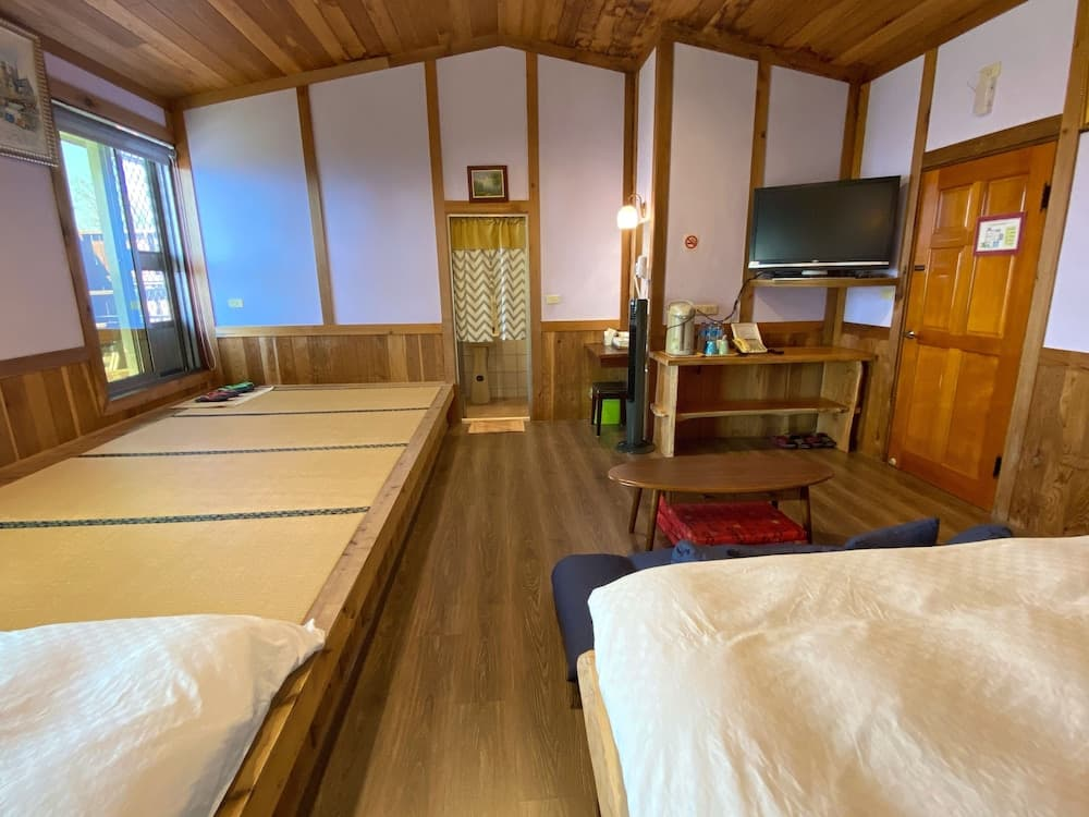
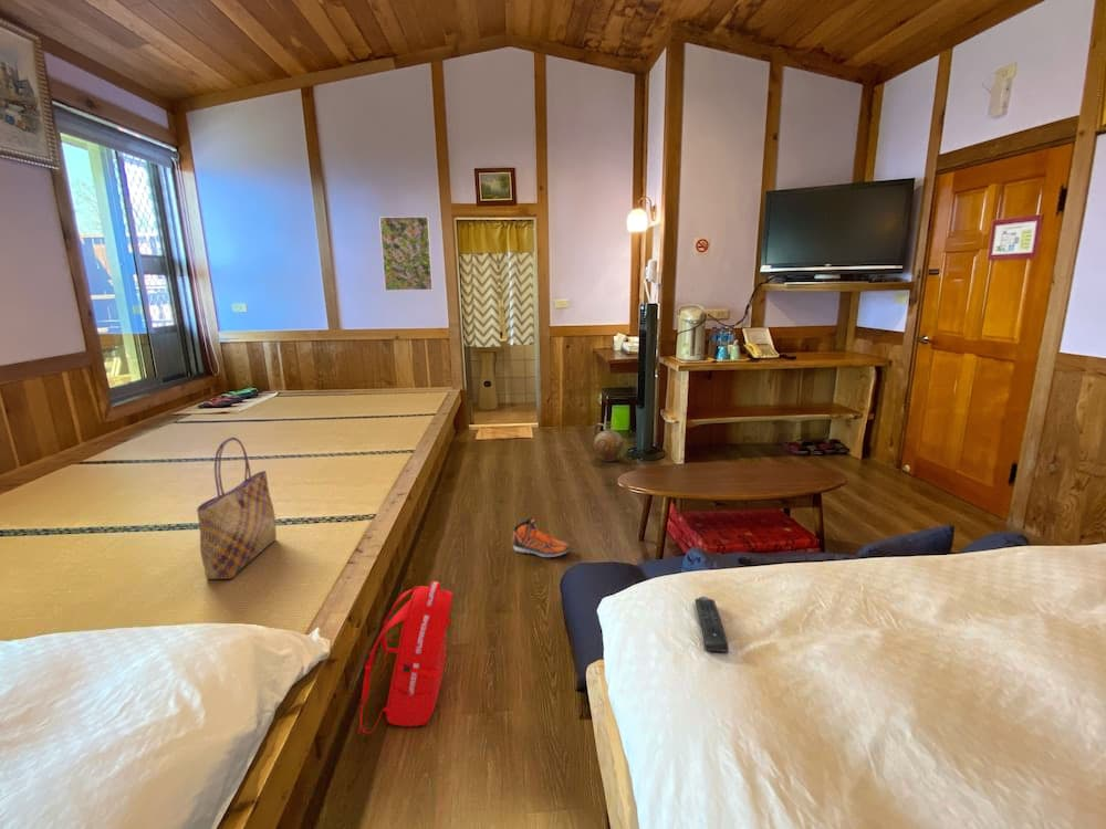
+ tote bag (236, 499)
+ backpack (410, 643)
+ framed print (406, 253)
+ ceramic jug (608, 441)
+ remote control (709, 620)
+ sneaker (540, 536)
